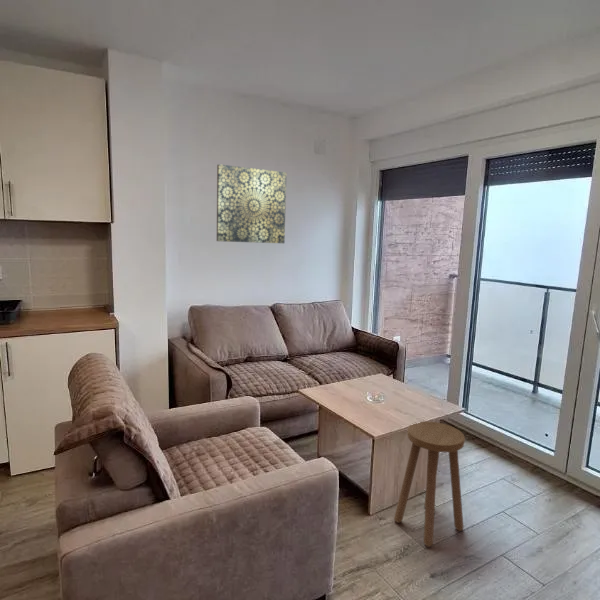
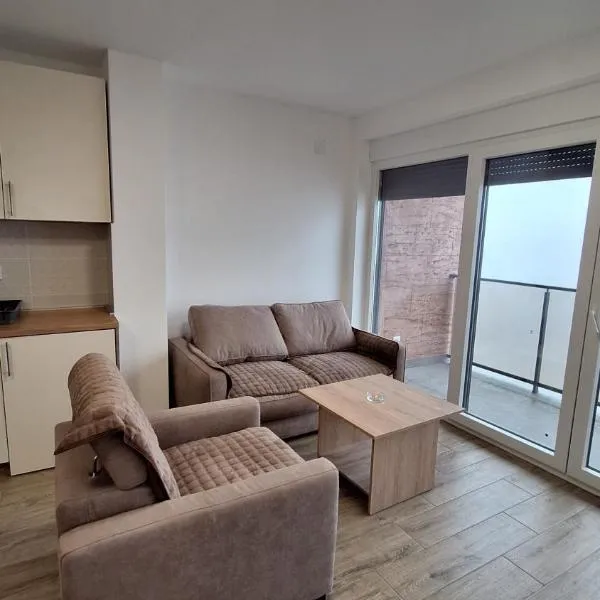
- wall art (252, 206)
- stool (431, 479)
